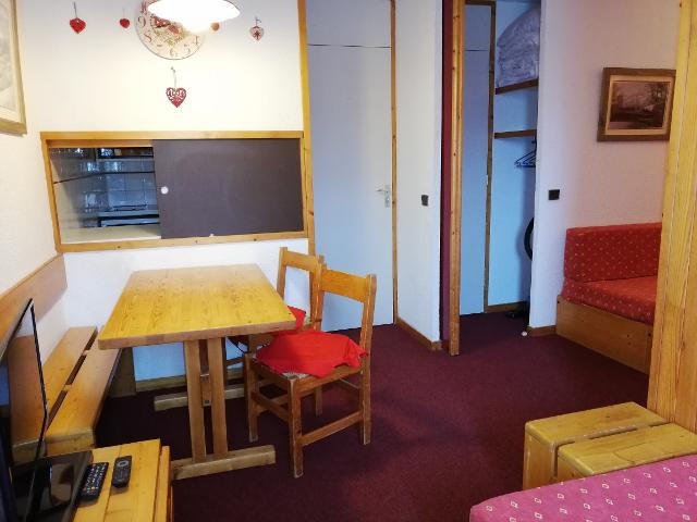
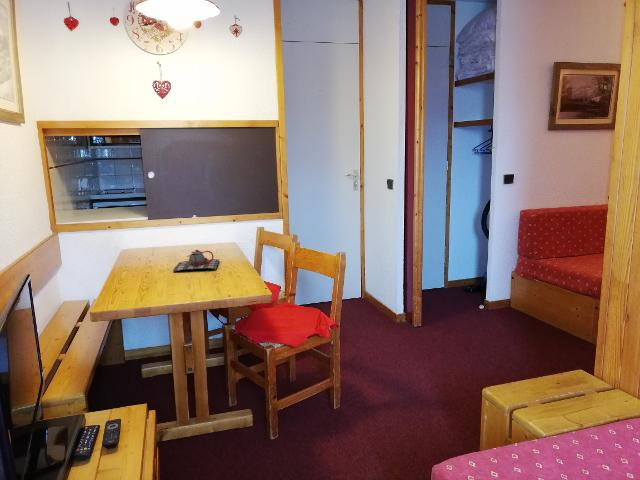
+ teapot (196, 258)
